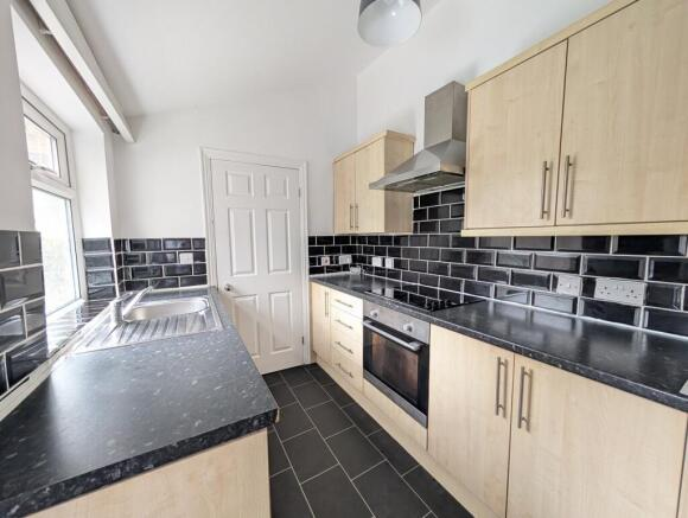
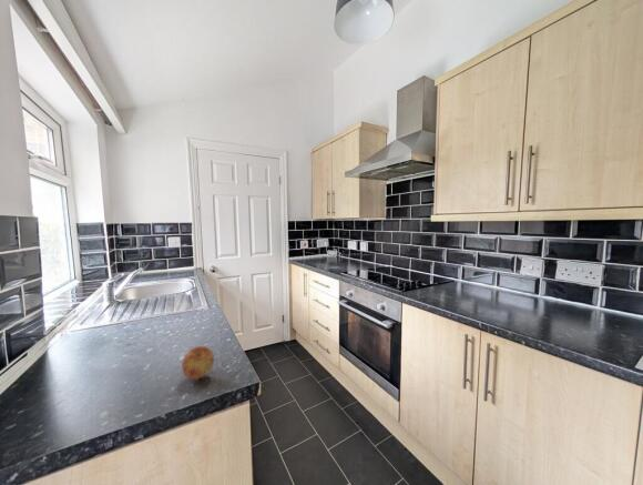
+ apple (197, 363)
